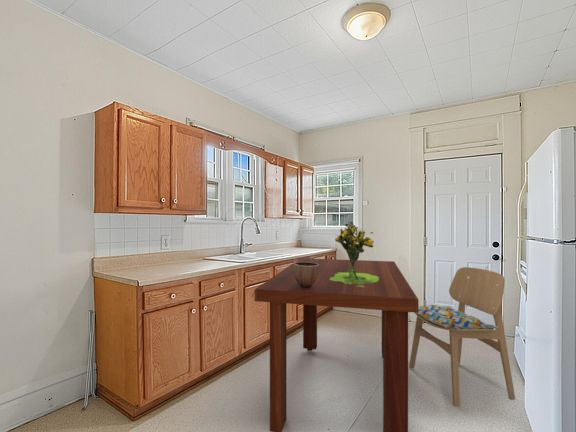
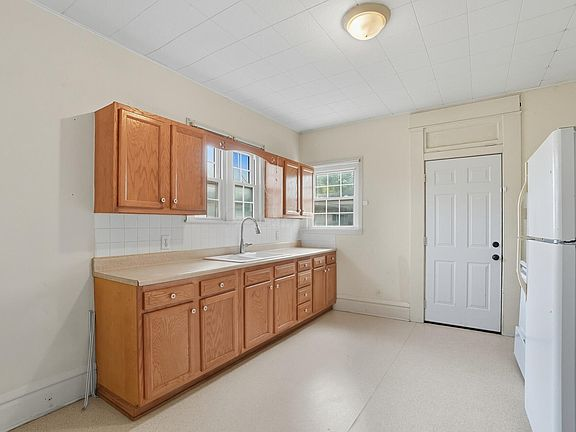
- bouquet (354, 249)
- dining table (344, 307)
- decorative bowl (306, 274)
- dining chair (457, 326)
